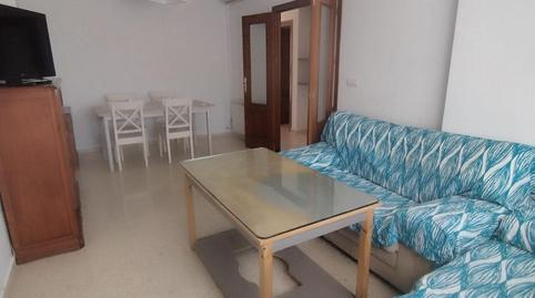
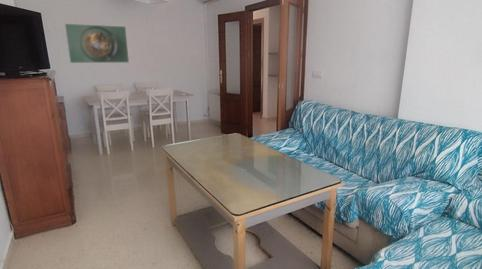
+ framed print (98, 44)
